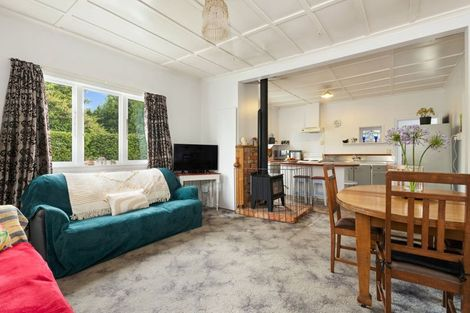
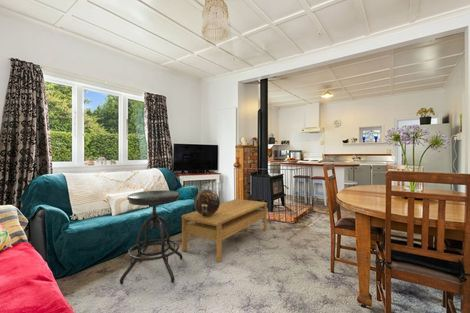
+ coffee table (229, 223)
+ stool (154, 228)
+ decorative sphere (206, 202)
